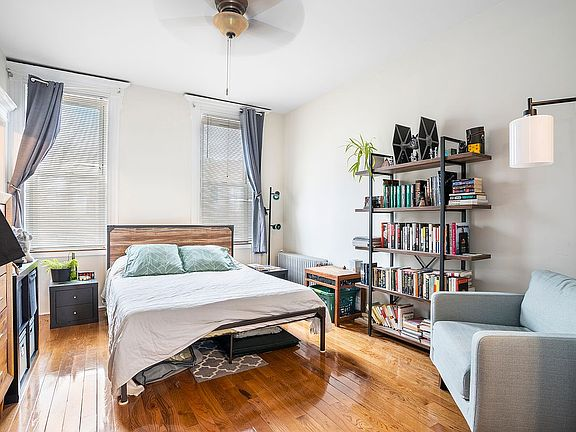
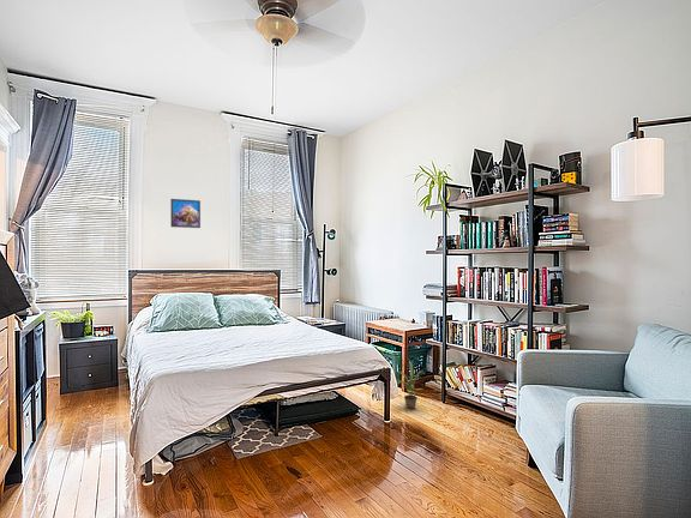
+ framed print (185, 213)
+ potted plant (413, 386)
